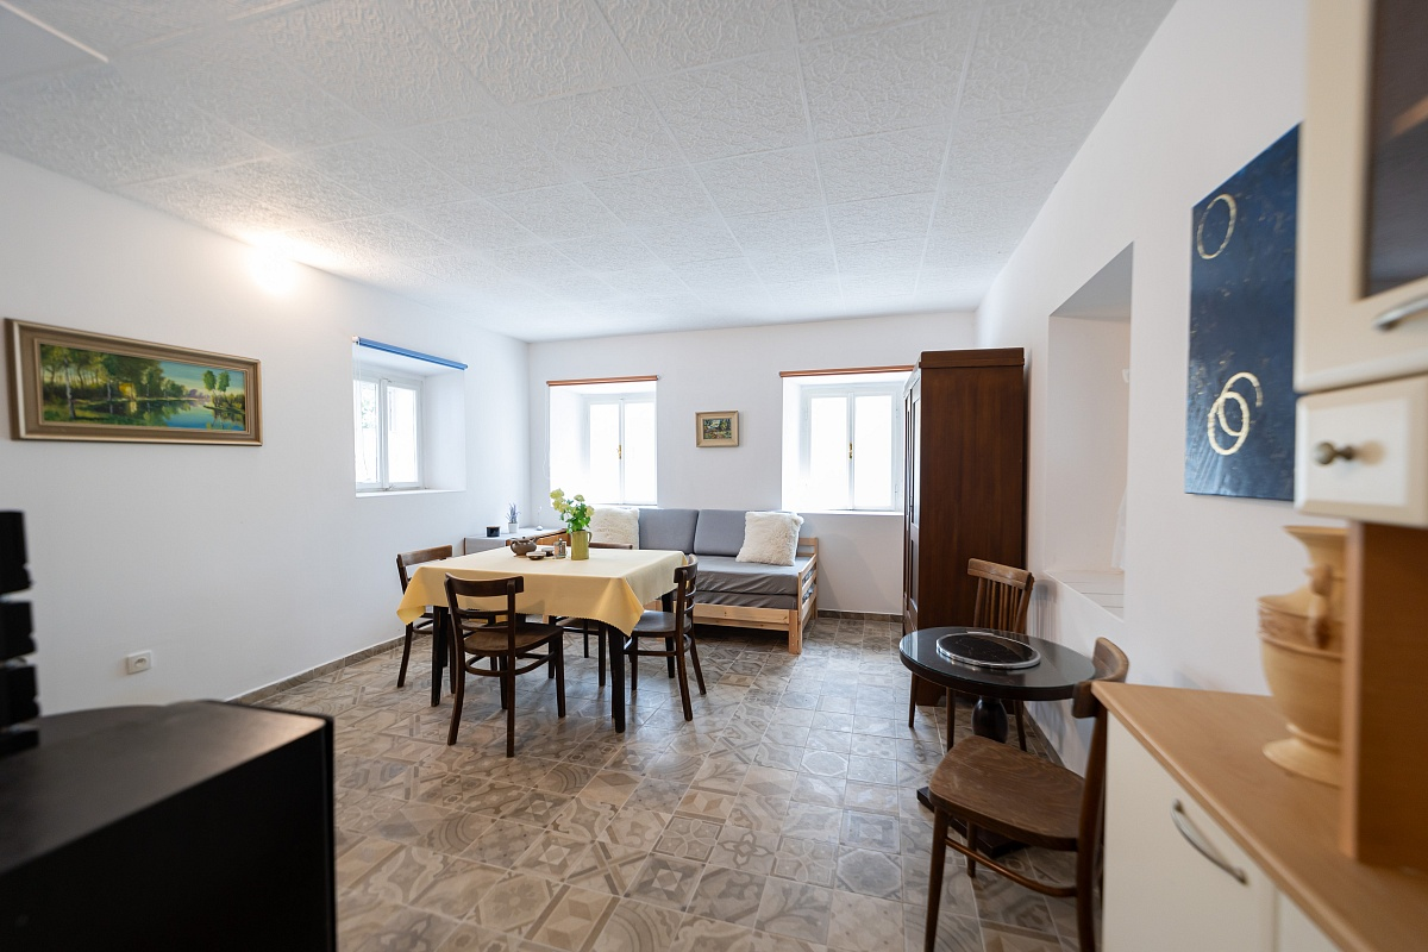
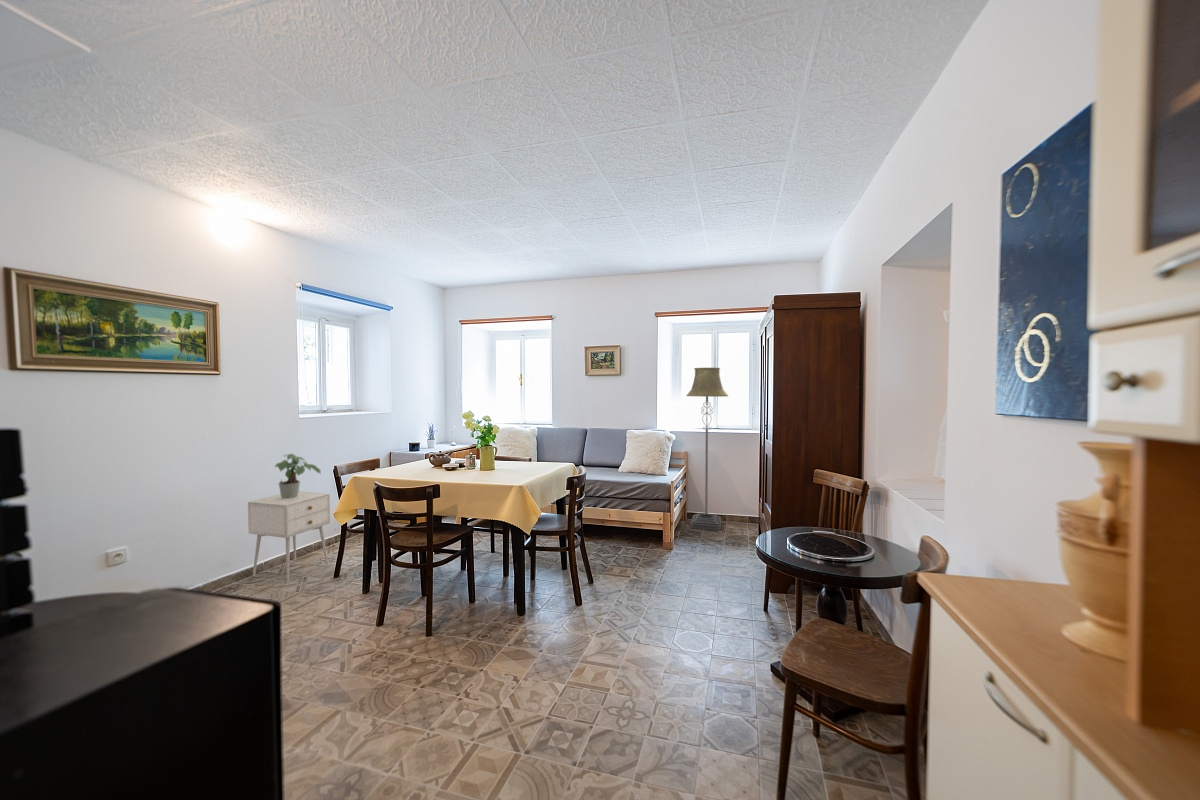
+ nightstand (291, 534)
+ potted plant (294, 475)
+ floor lamp (706, 446)
